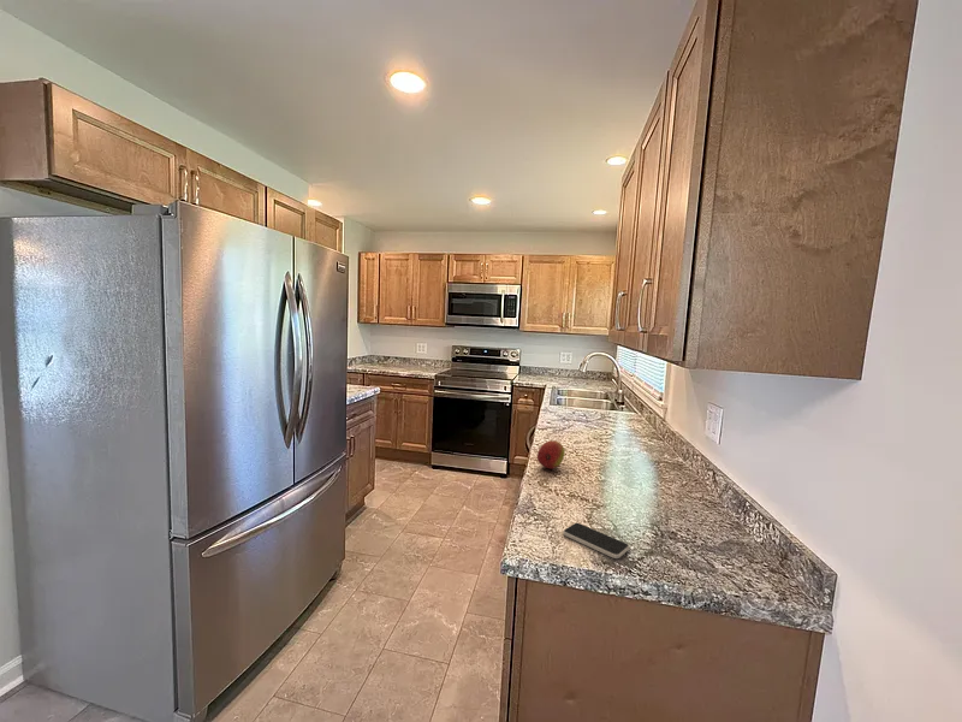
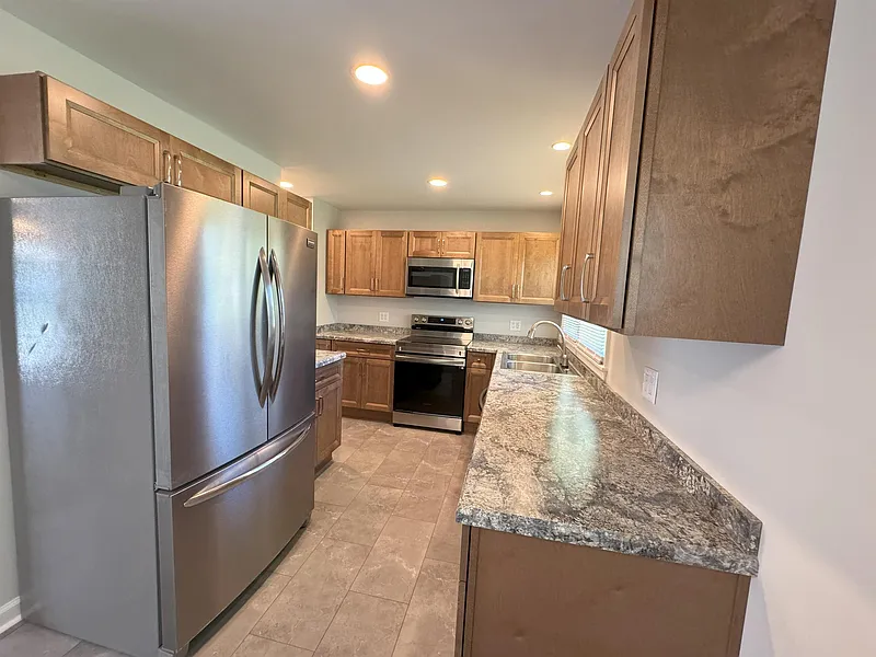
- smartphone (594, 539)
- fruit (551, 454)
